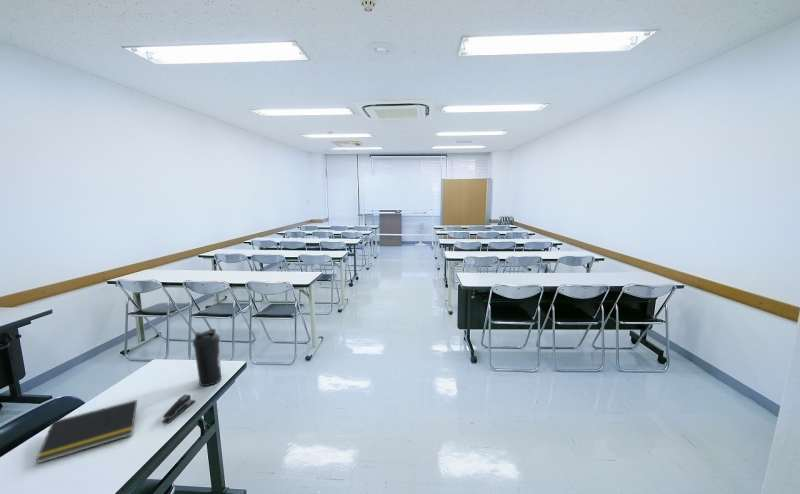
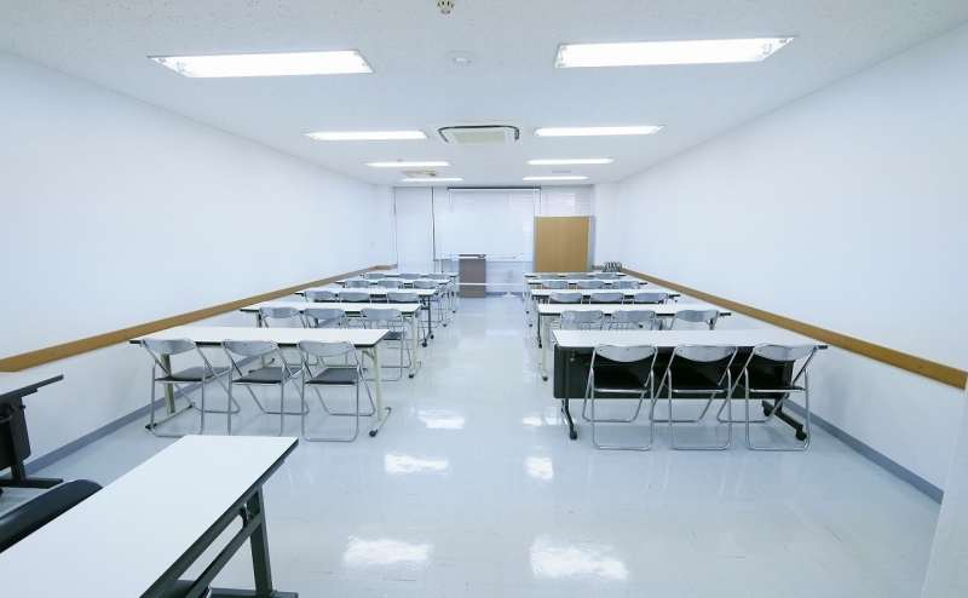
- stapler (178, 406)
- water bottle (208, 356)
- notepad (92, 428)
